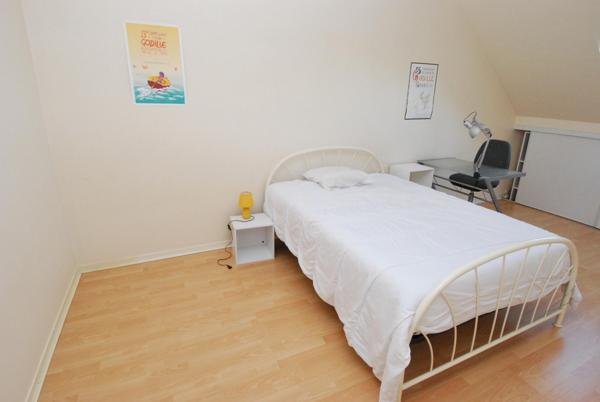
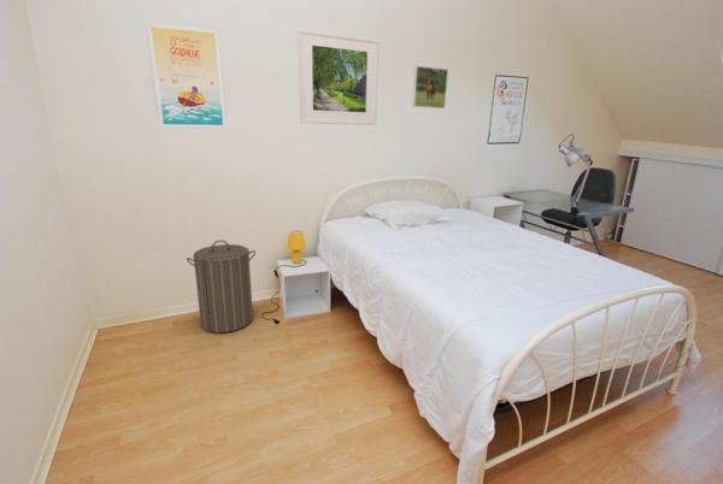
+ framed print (340, 81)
+ laundry hamper (224, 281)
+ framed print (430, 88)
